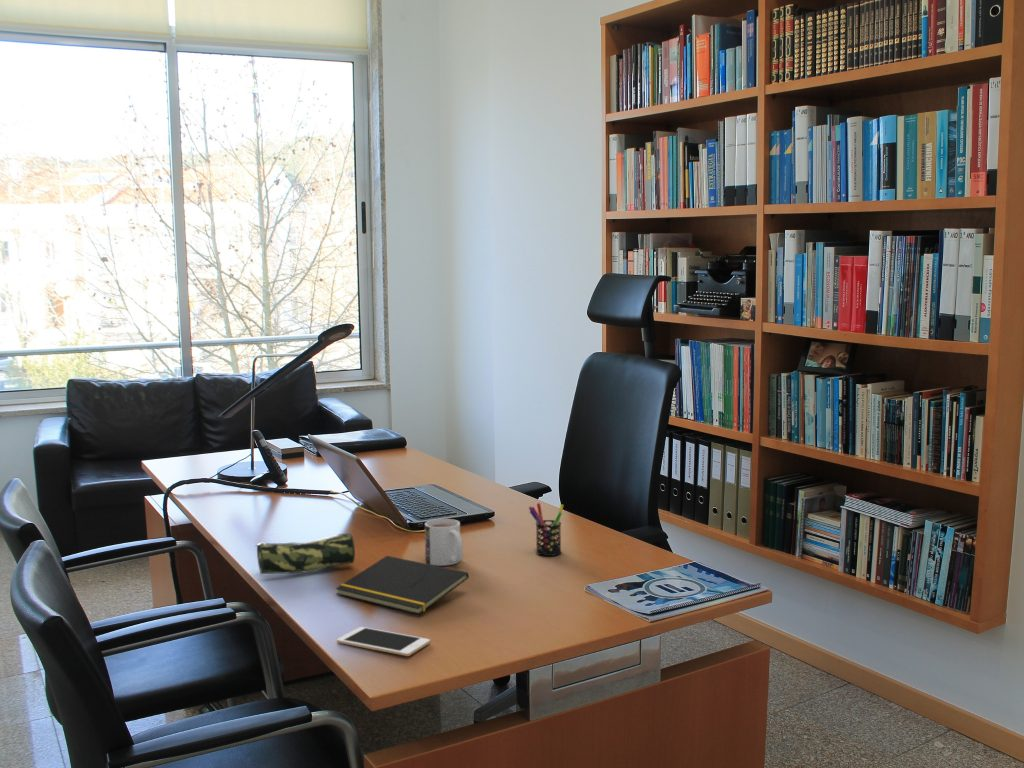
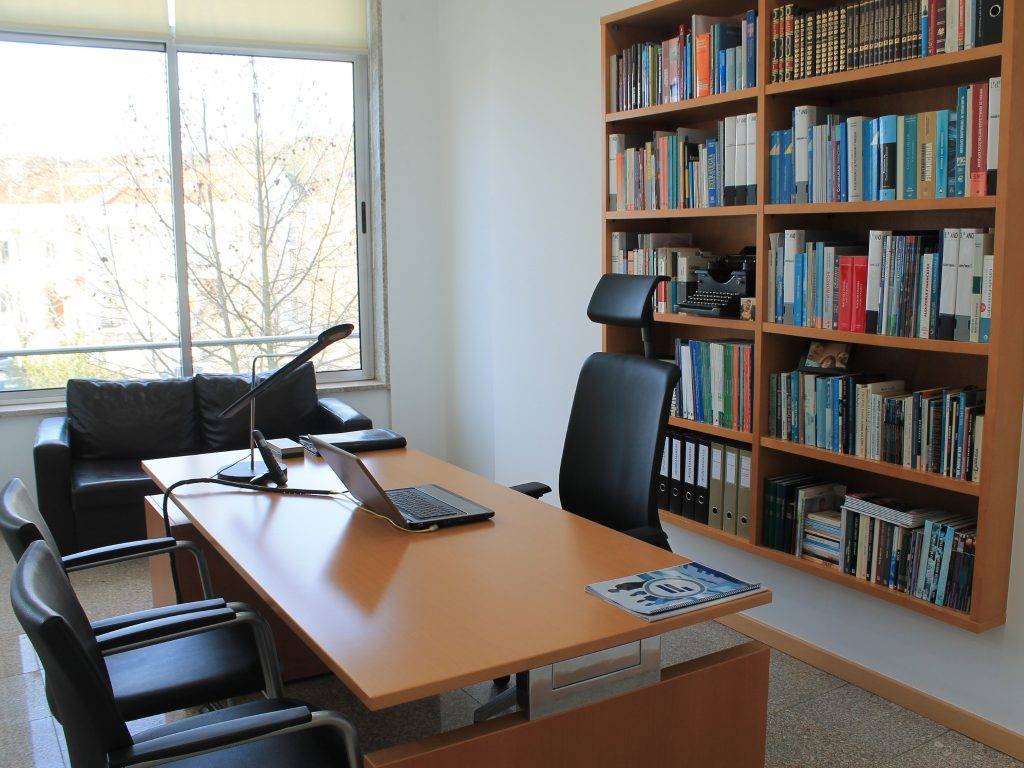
- notepad (402, 583)
- pencil case (303, 554)
- cell phone (383, 641)
- mug (447, 543)
- pen holder (549, 527)
